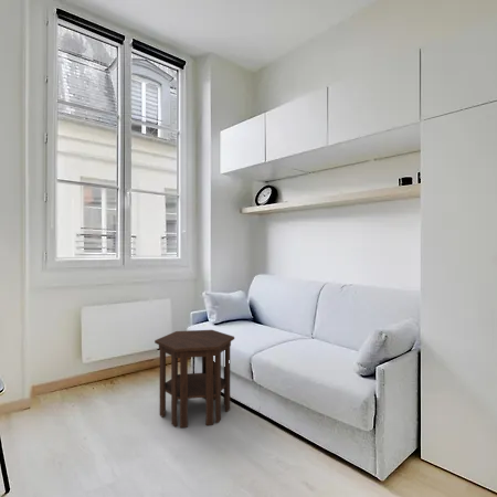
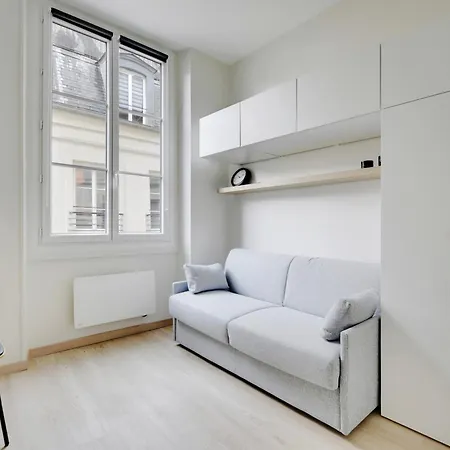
- side table (194, 374)
